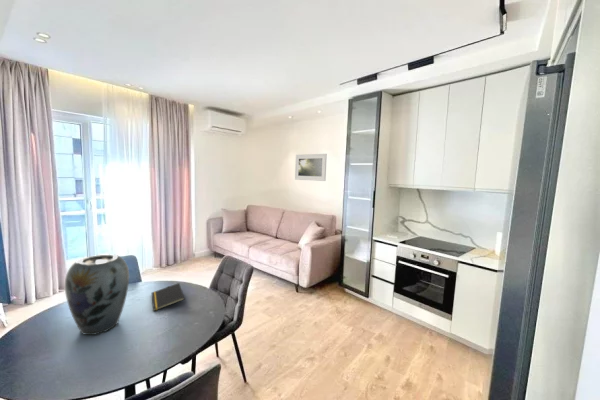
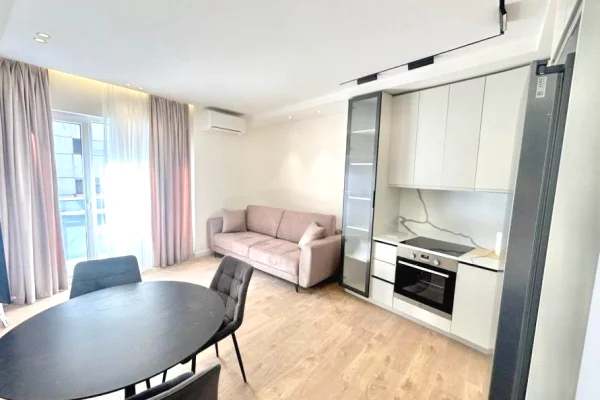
- notepad (167, 295)
- vase (99, 292)
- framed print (310, 167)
